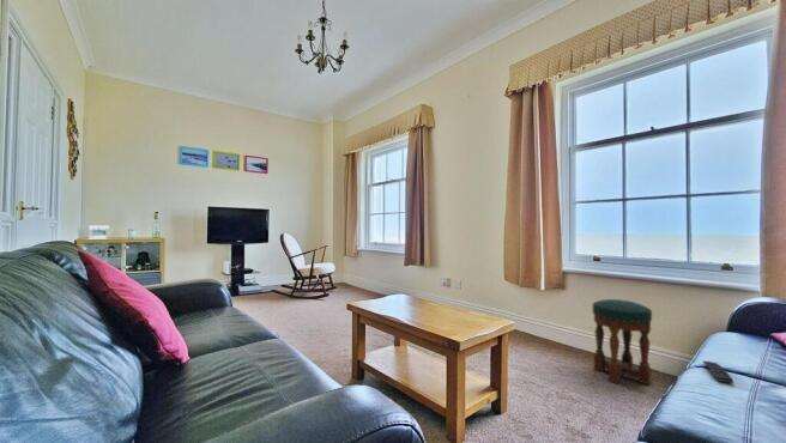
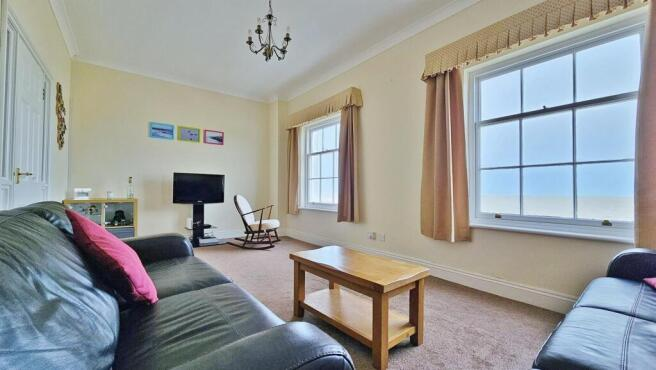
- remote control (715, 370)
- stool (623, 338)
